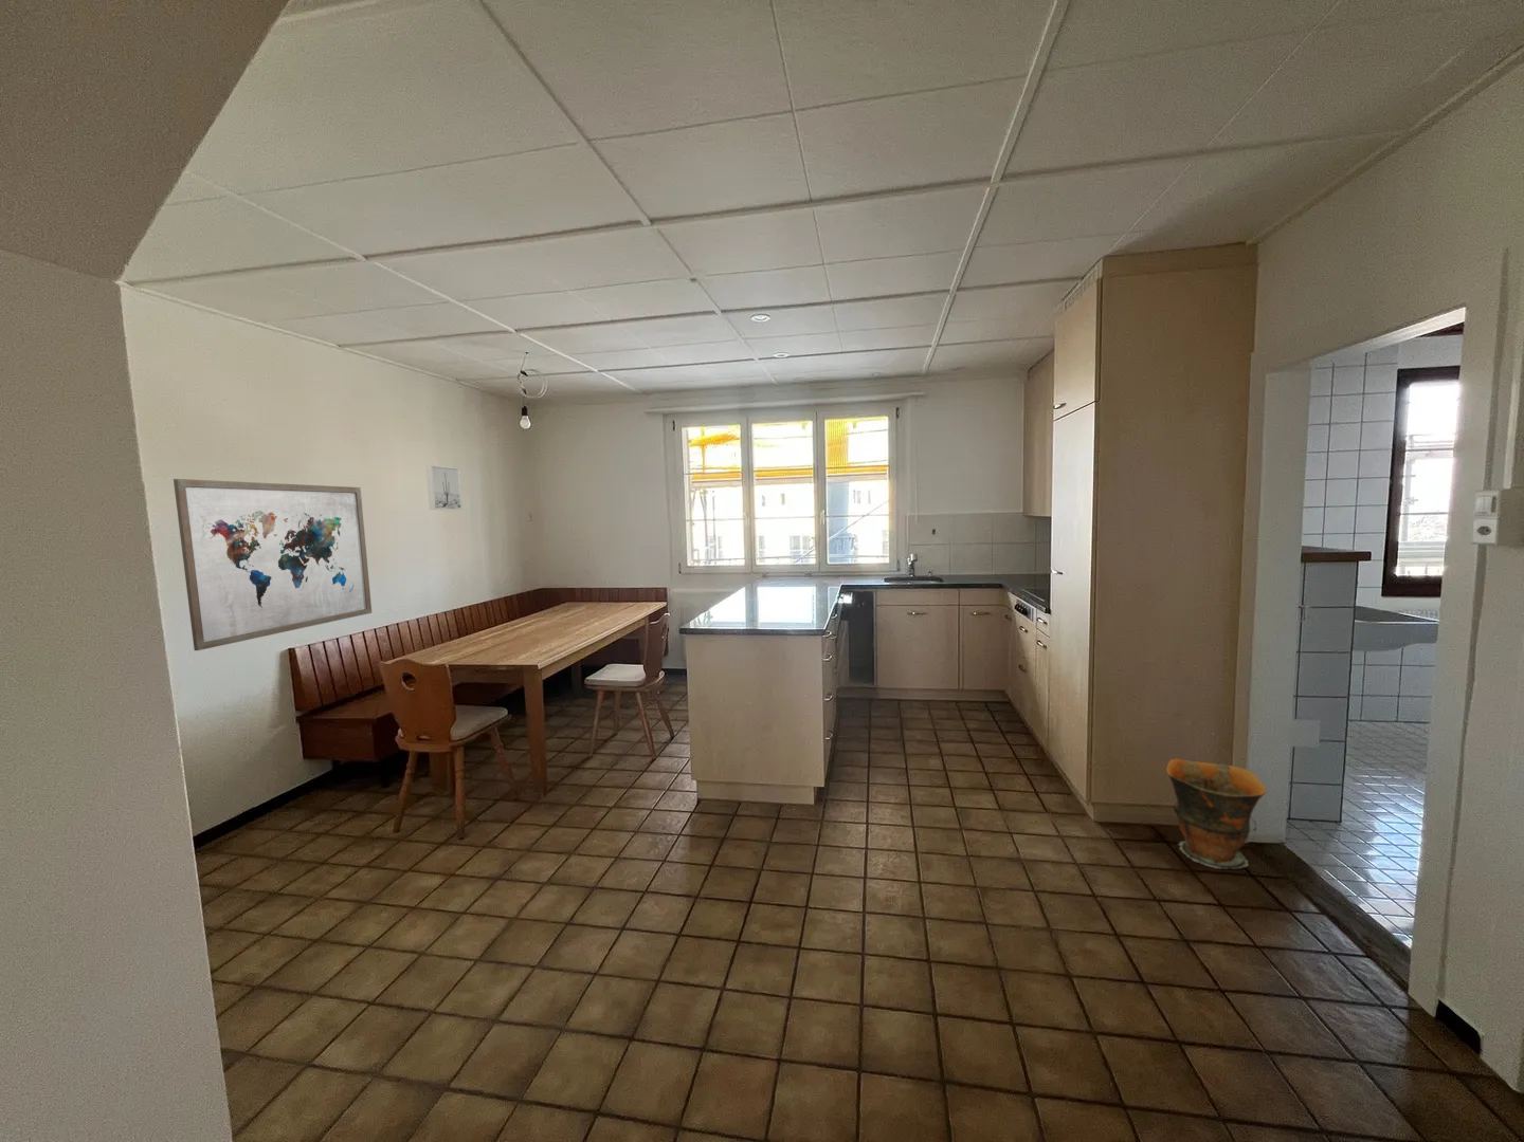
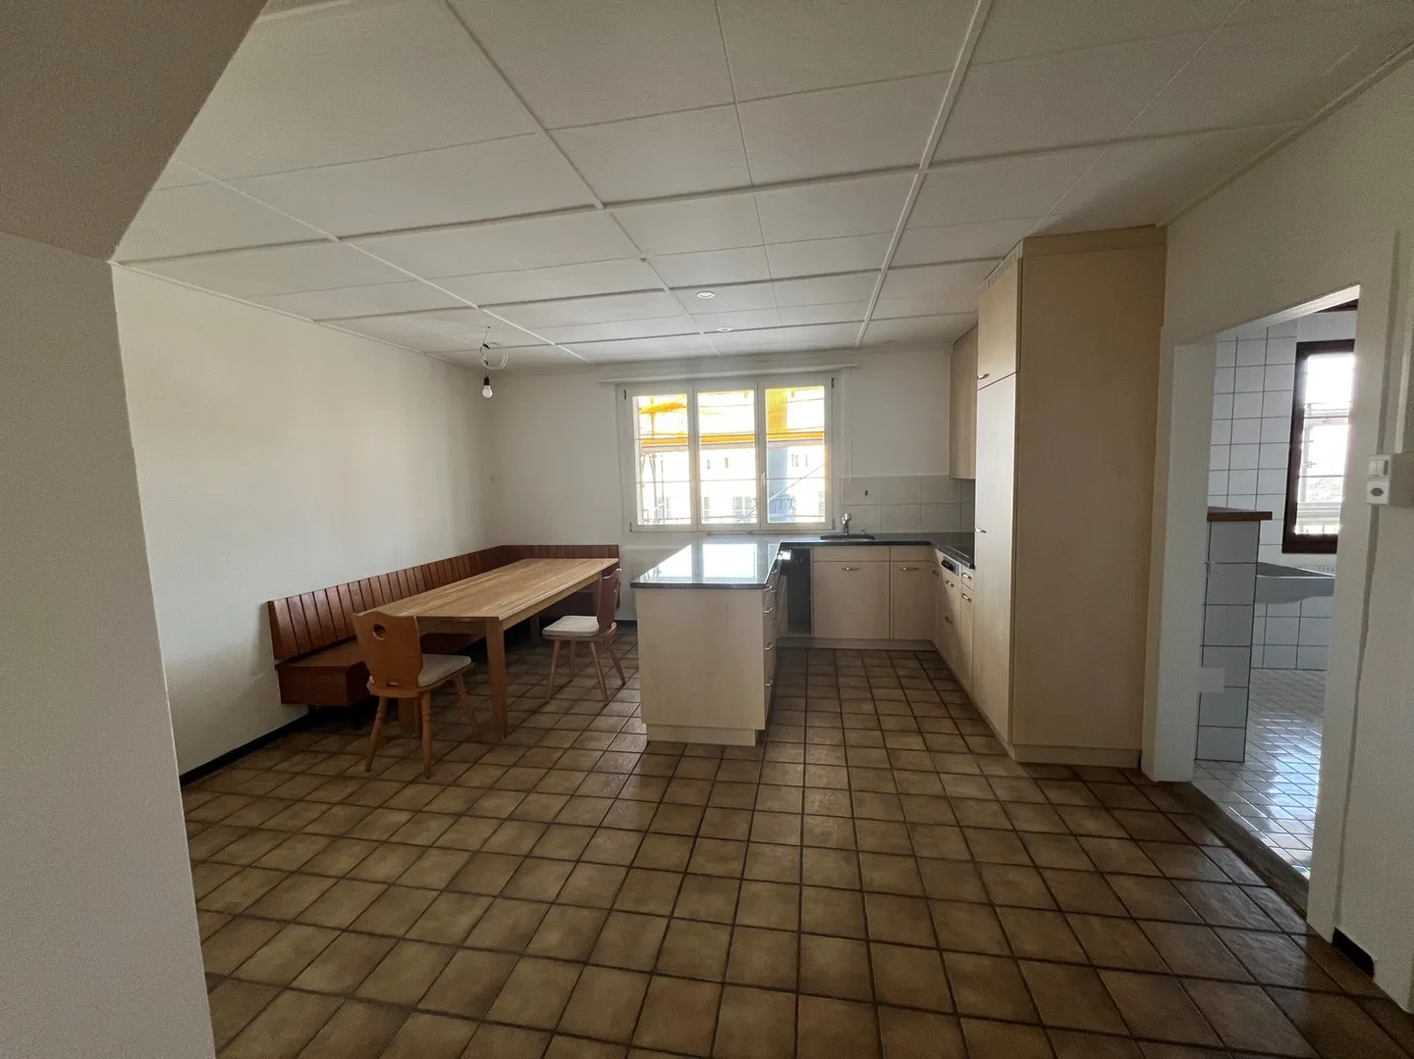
- bucket (1212, 815)
- wall art (289, 558)
- wall art (444, 487)
